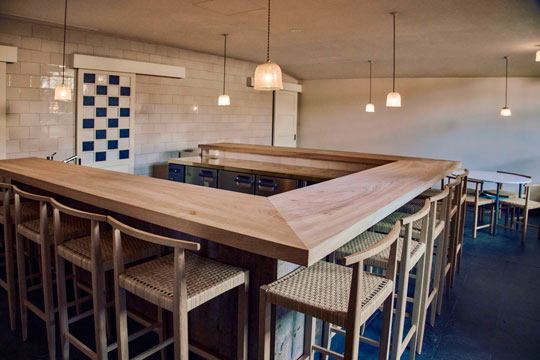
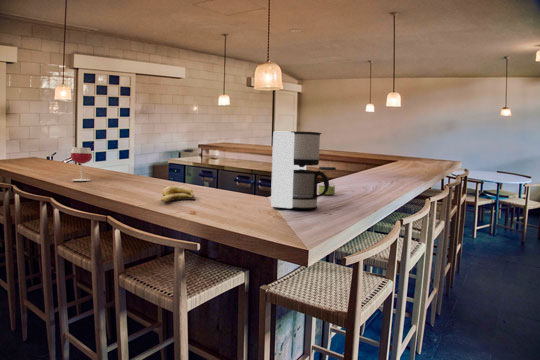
+ banana (178, 193)
+ wineglass (81, 164)
+ coffee maker (302, 170)
+ jar (329, 184)
